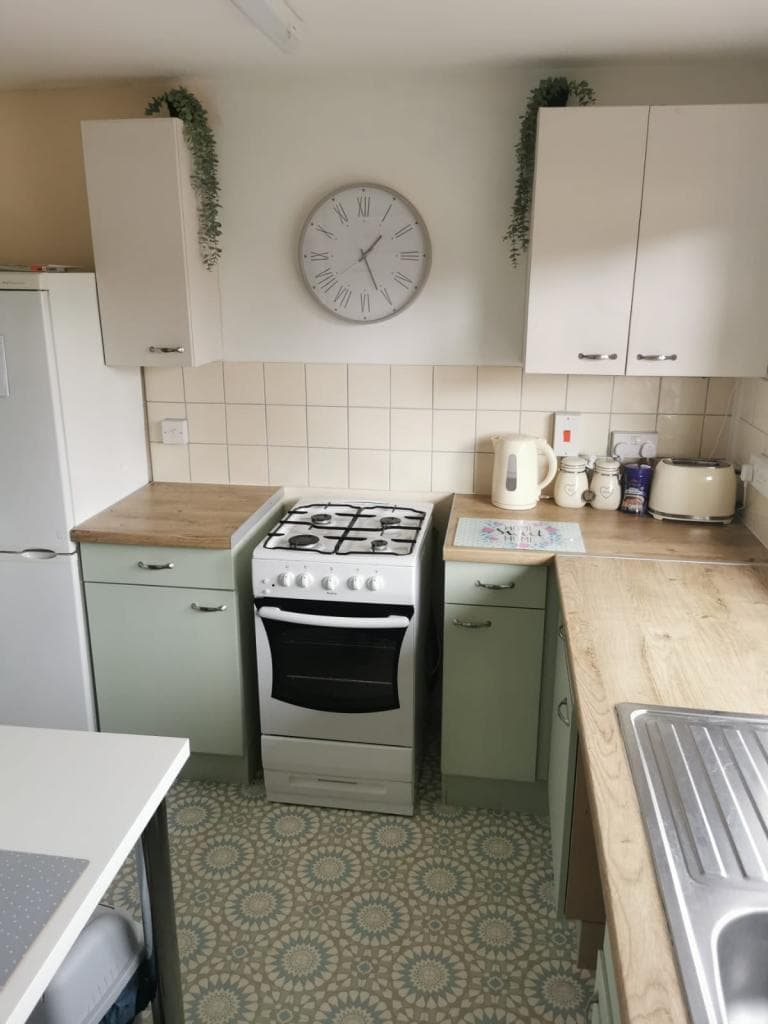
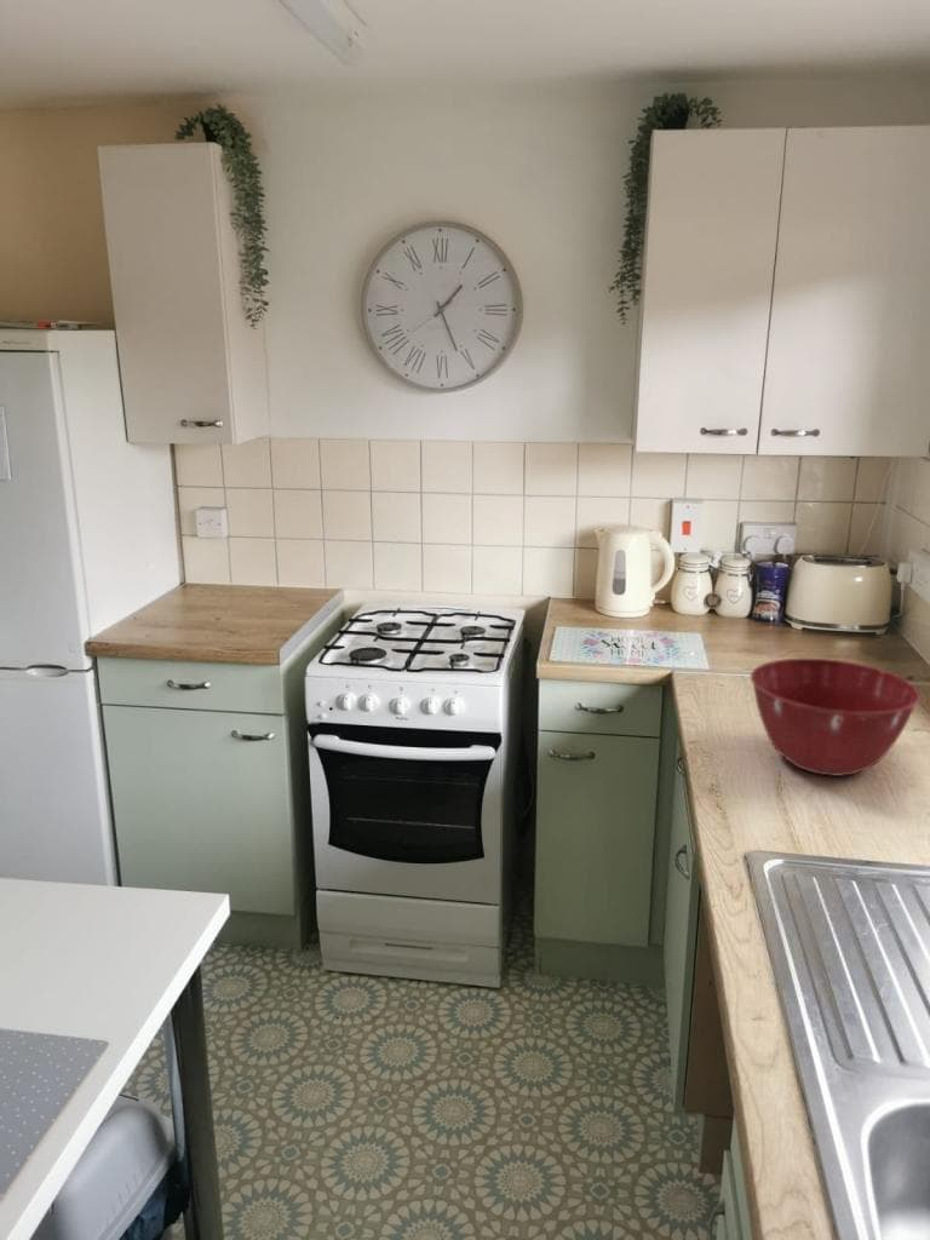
+ mixing bowl (828, 722)
